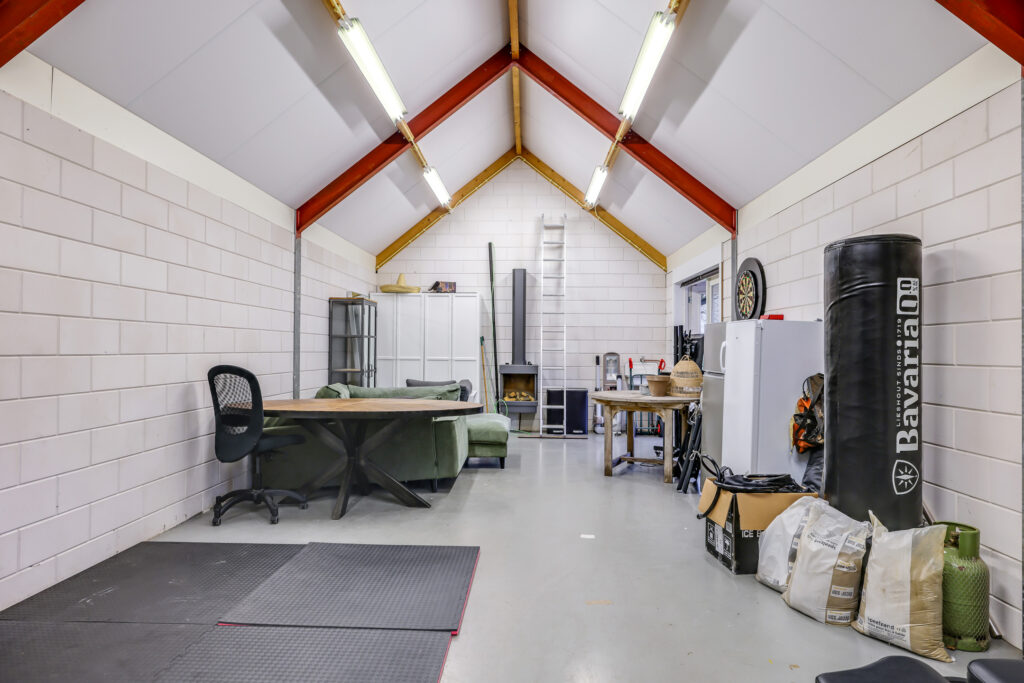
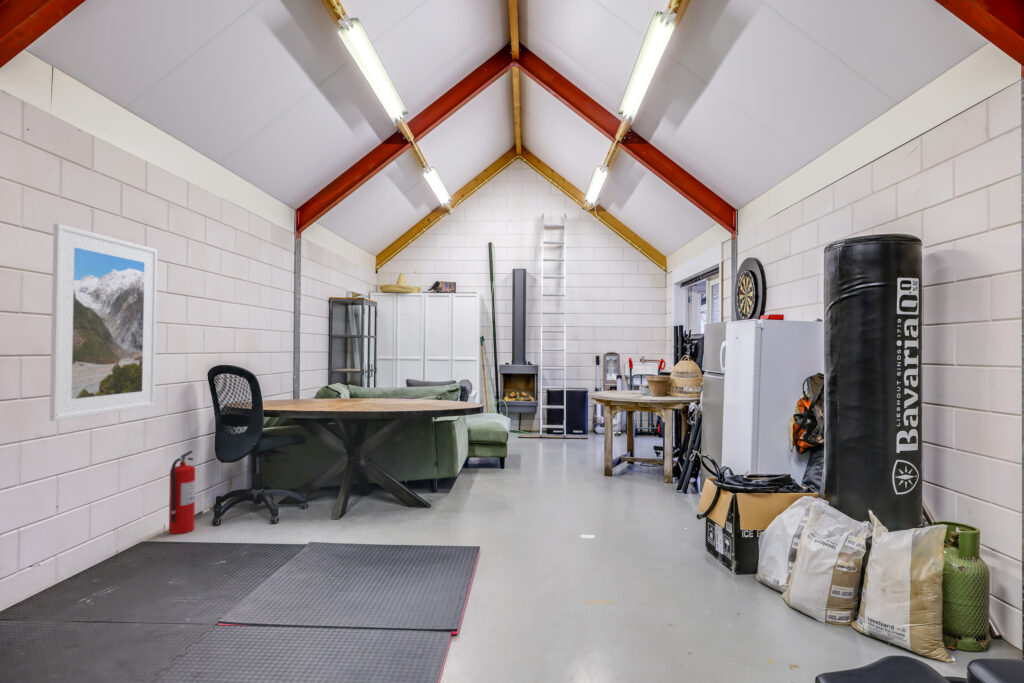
+ fire extinguisher (181, 491)
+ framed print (110, 325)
